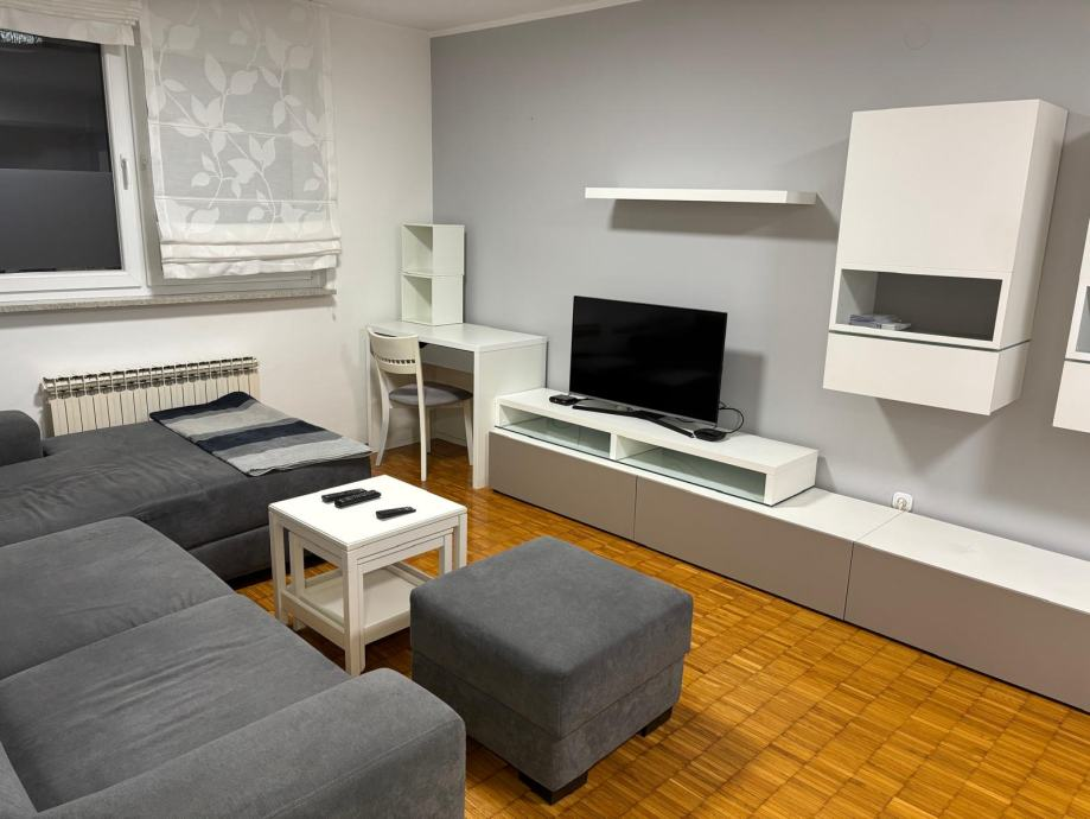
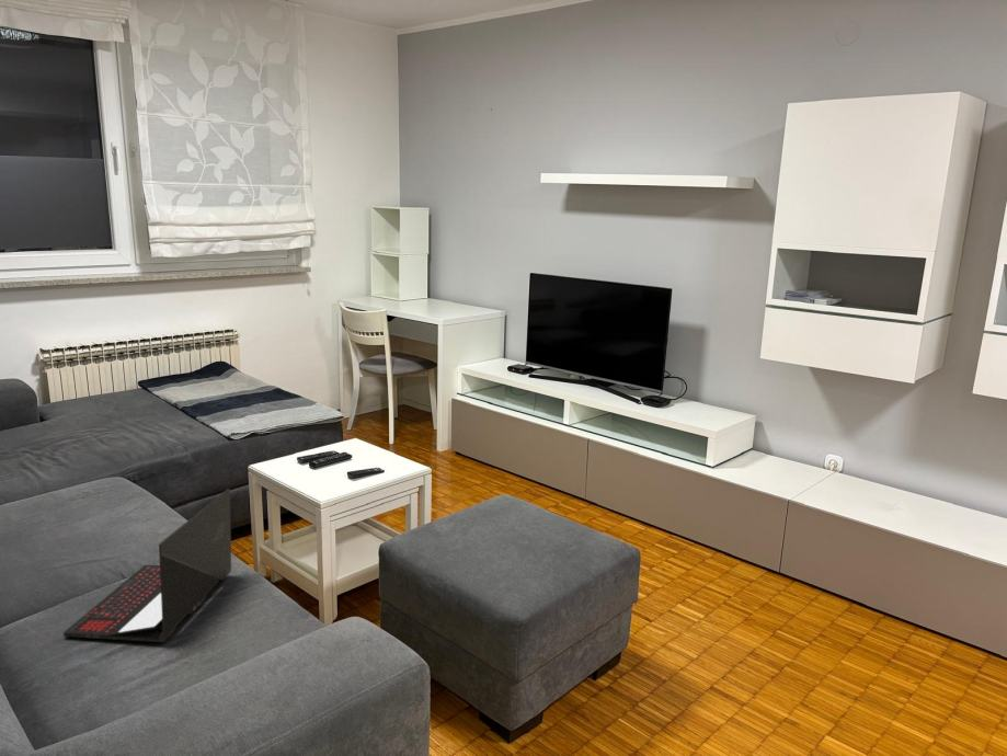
+ laptop (159, 557)
